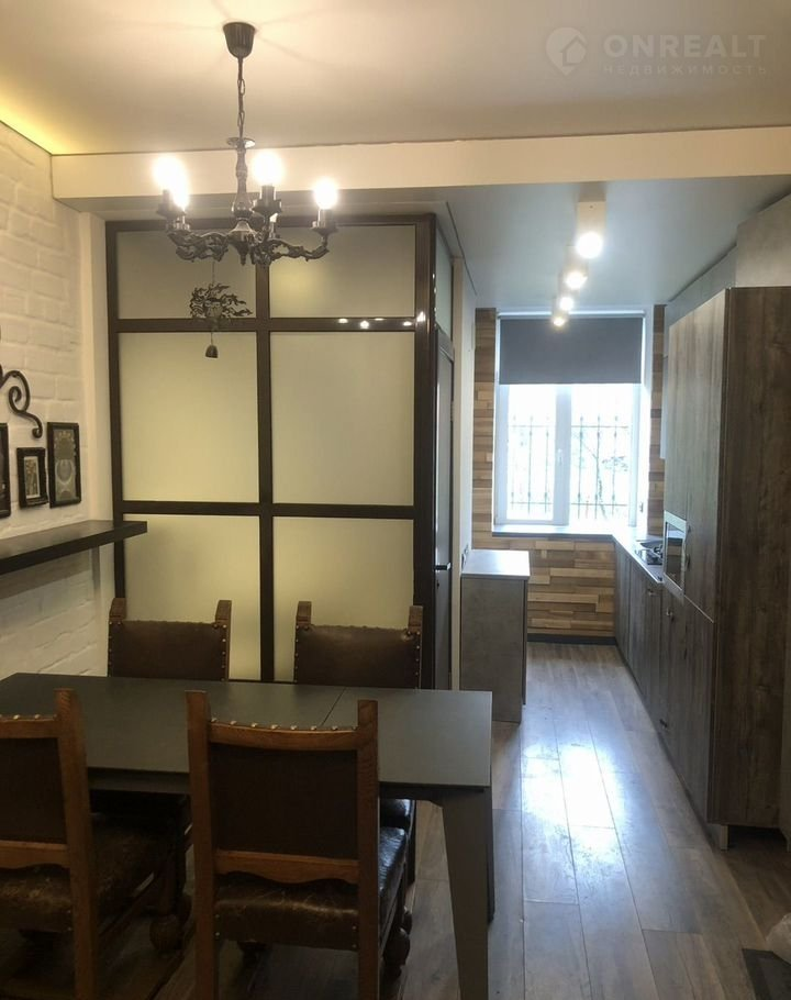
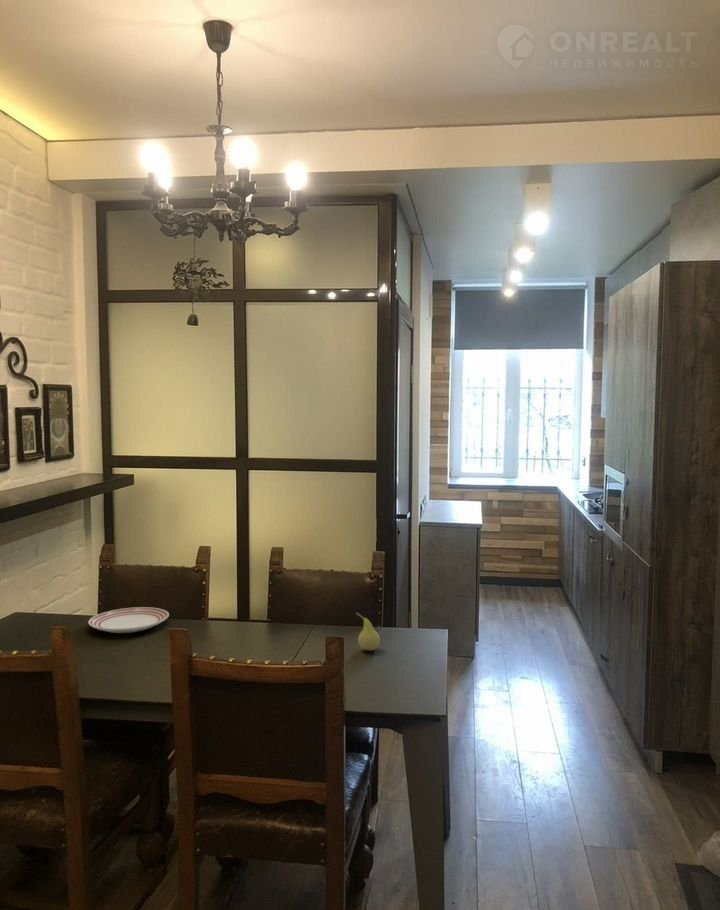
+ fruit (367, 631)
+ dinner plate (129, 621)
